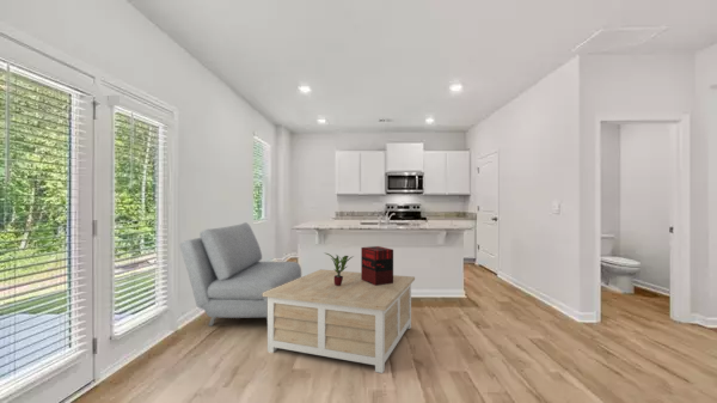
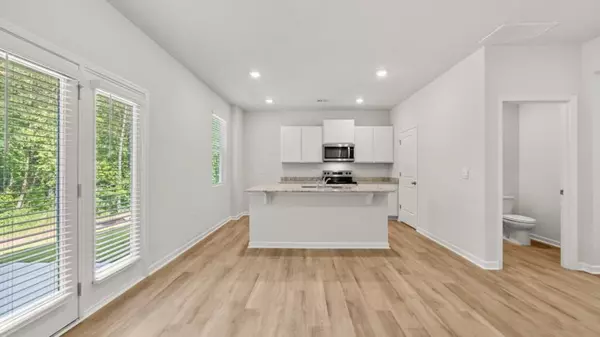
- coffee table (345, 311)
- potted plant (335, 269)
- decorative box (376, 264)
- sofa (250, 267)
